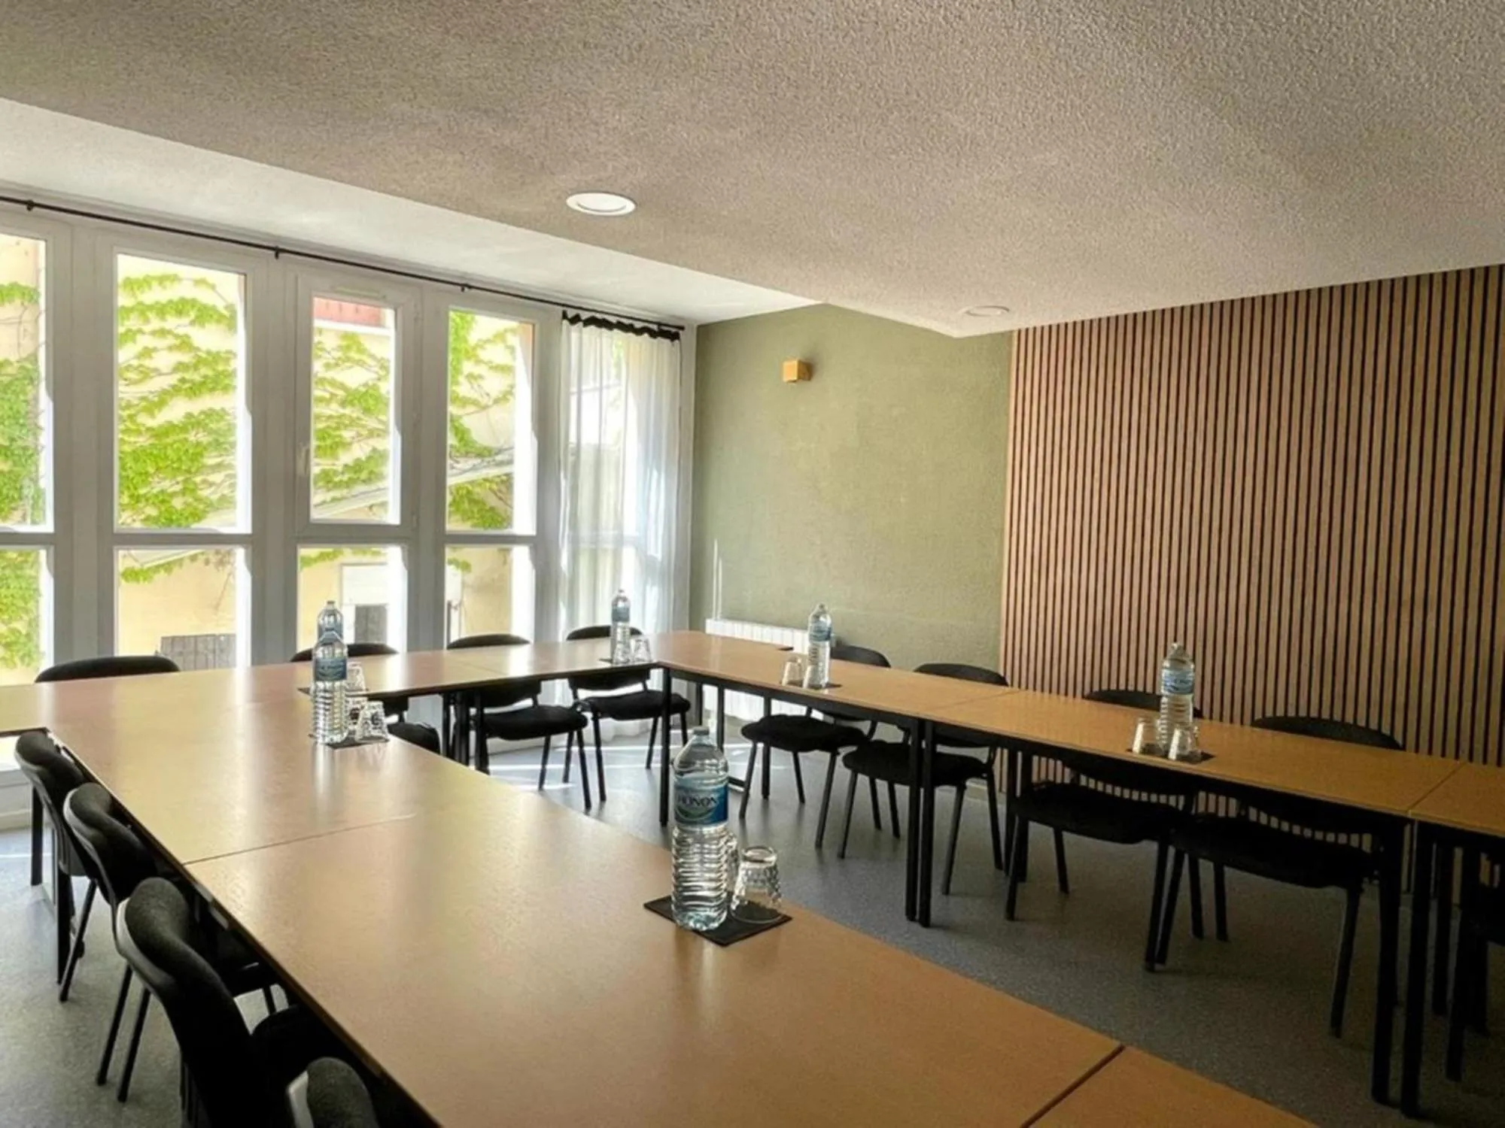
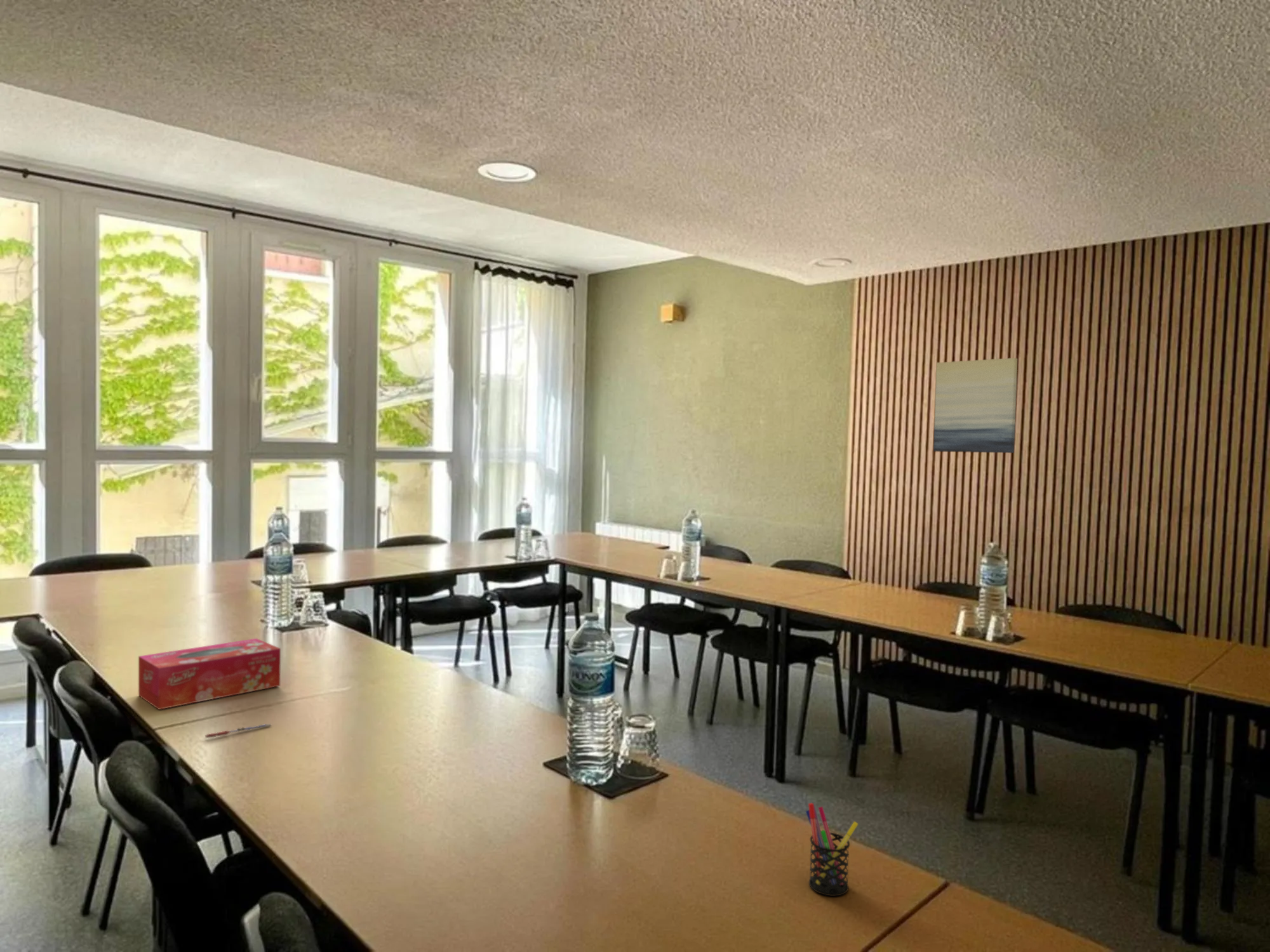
+ pen holder (826, 848)
+ tissue box (211, 671)
+ wall art (974, 406)
+ pen (239, 729)
